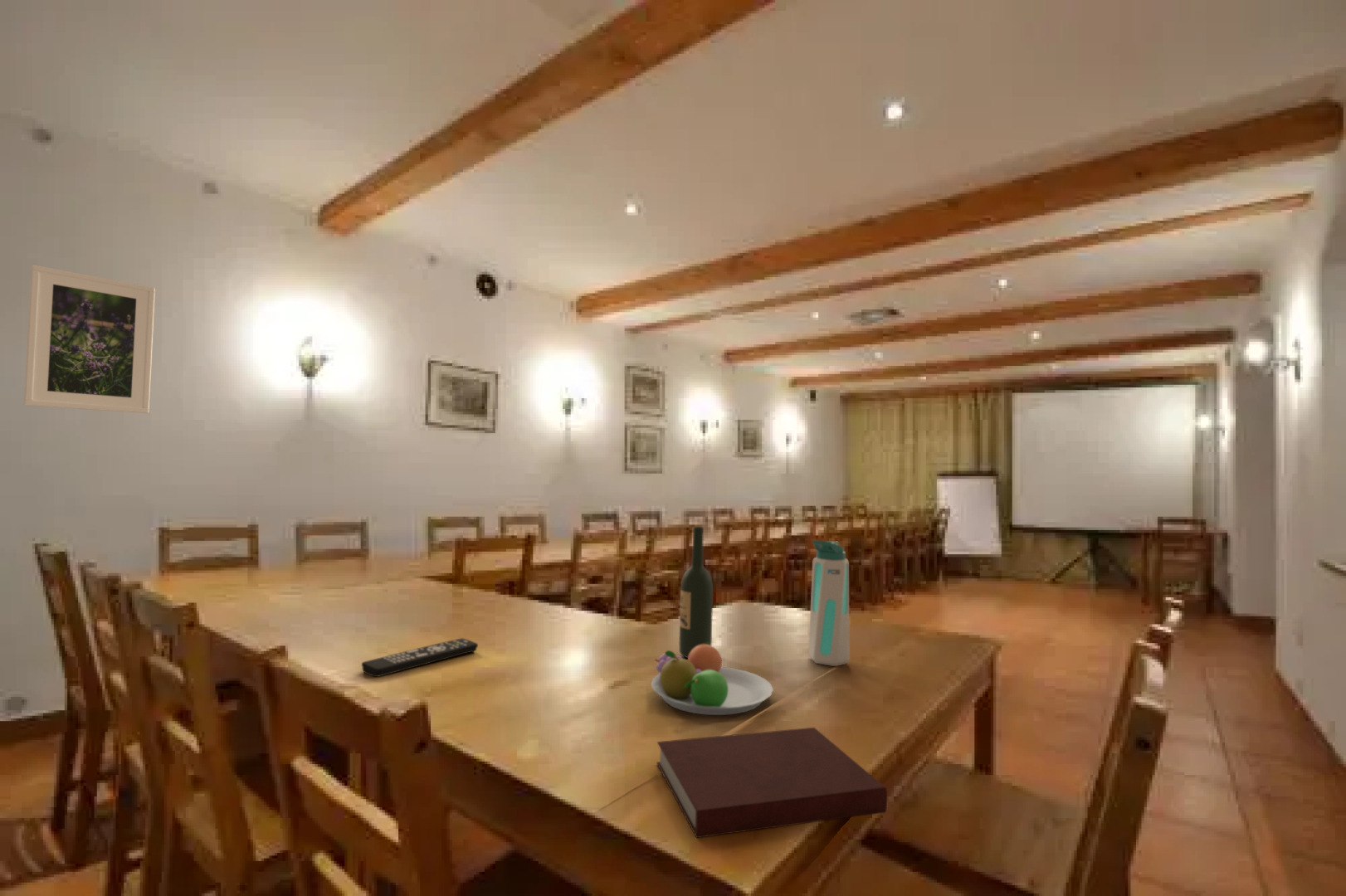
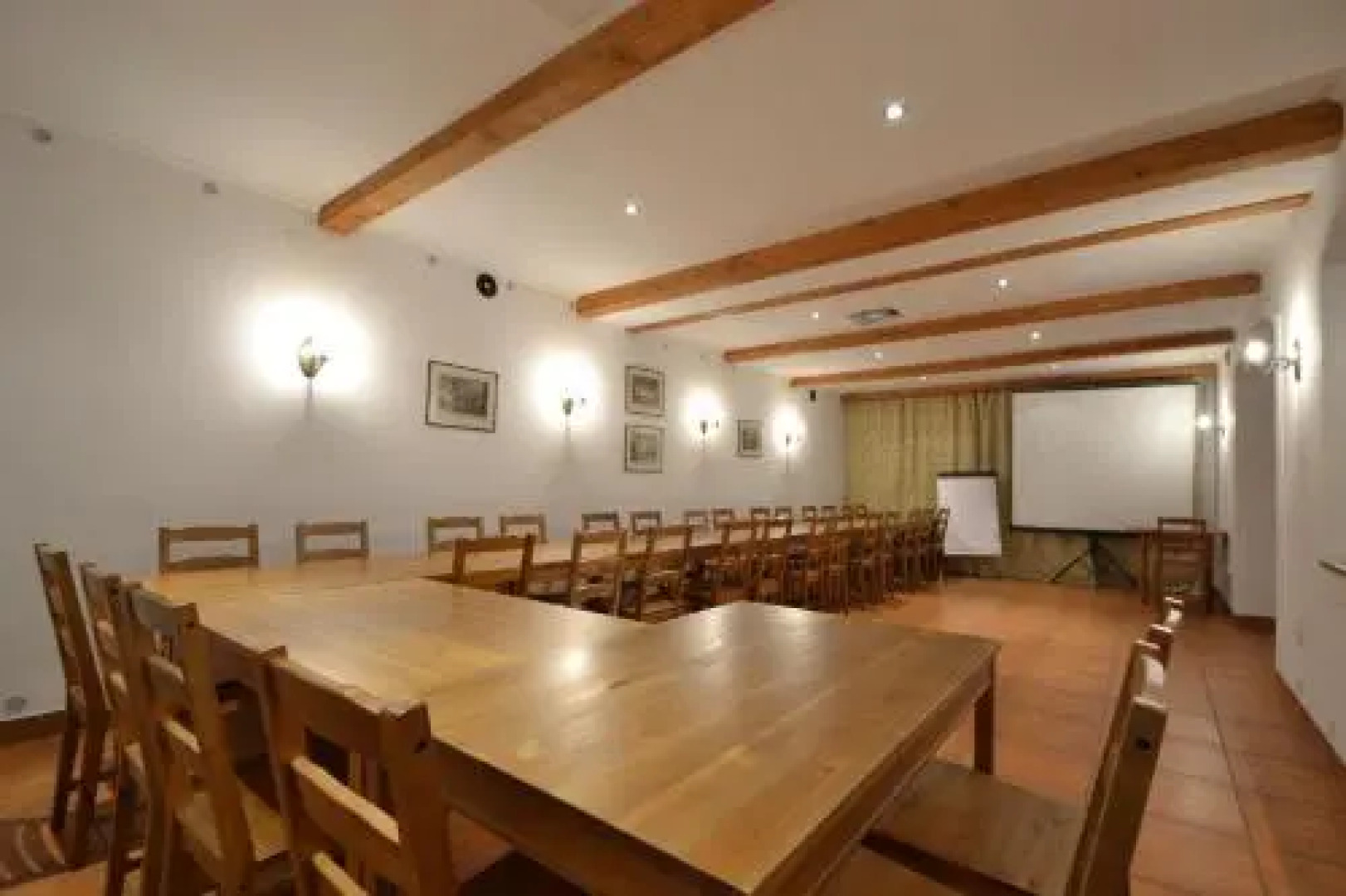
- notebook (763, 775)
- remote control (422, 656)
- water bottle (829, 601)
- fruit bowl (709, 674)
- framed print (93, 343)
- wine bottle (696, 591)
